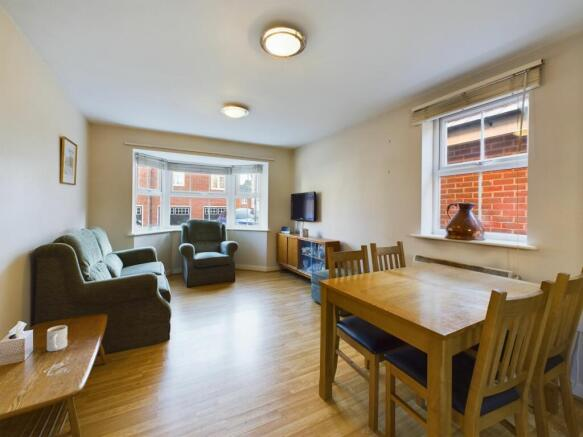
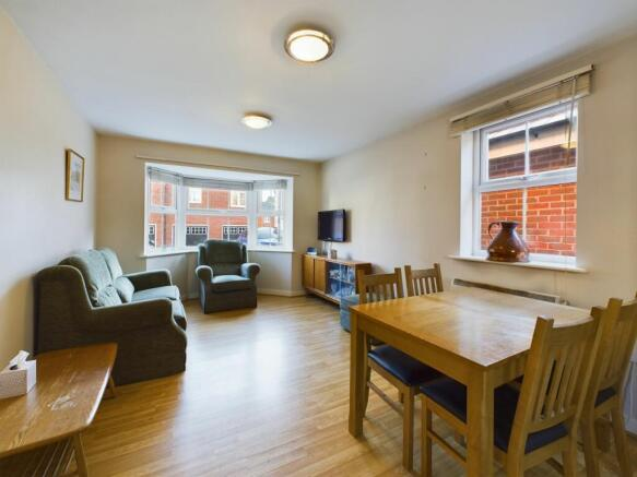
- mug (56, 339)
